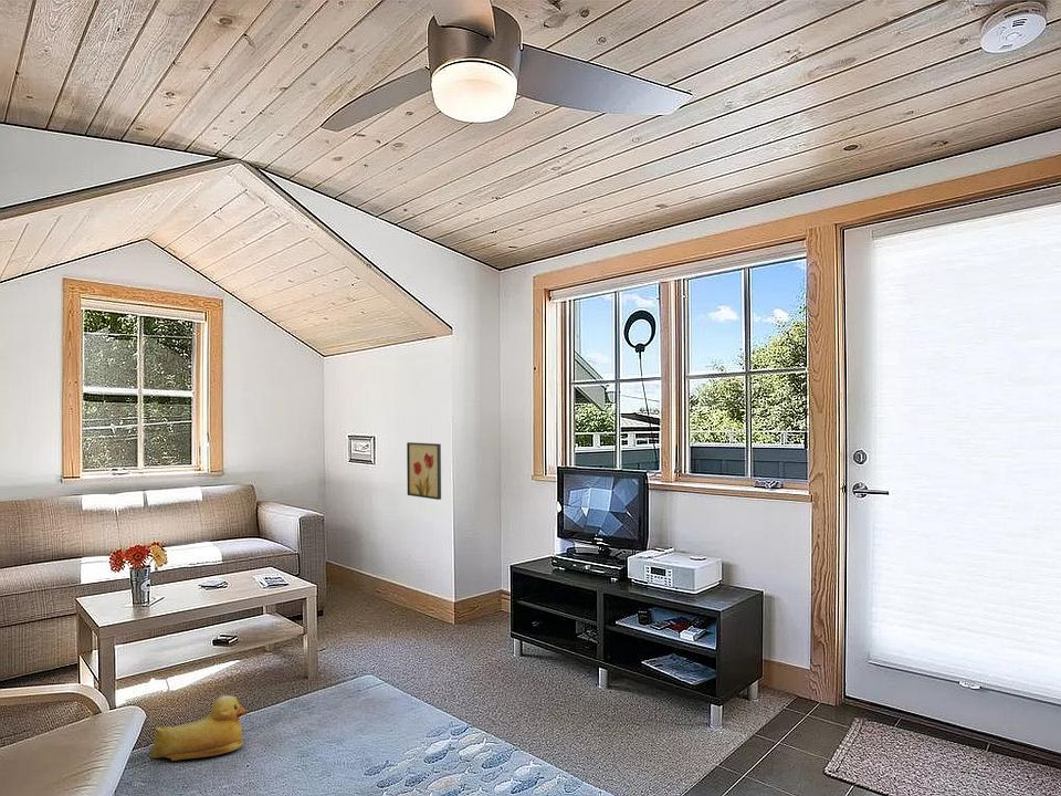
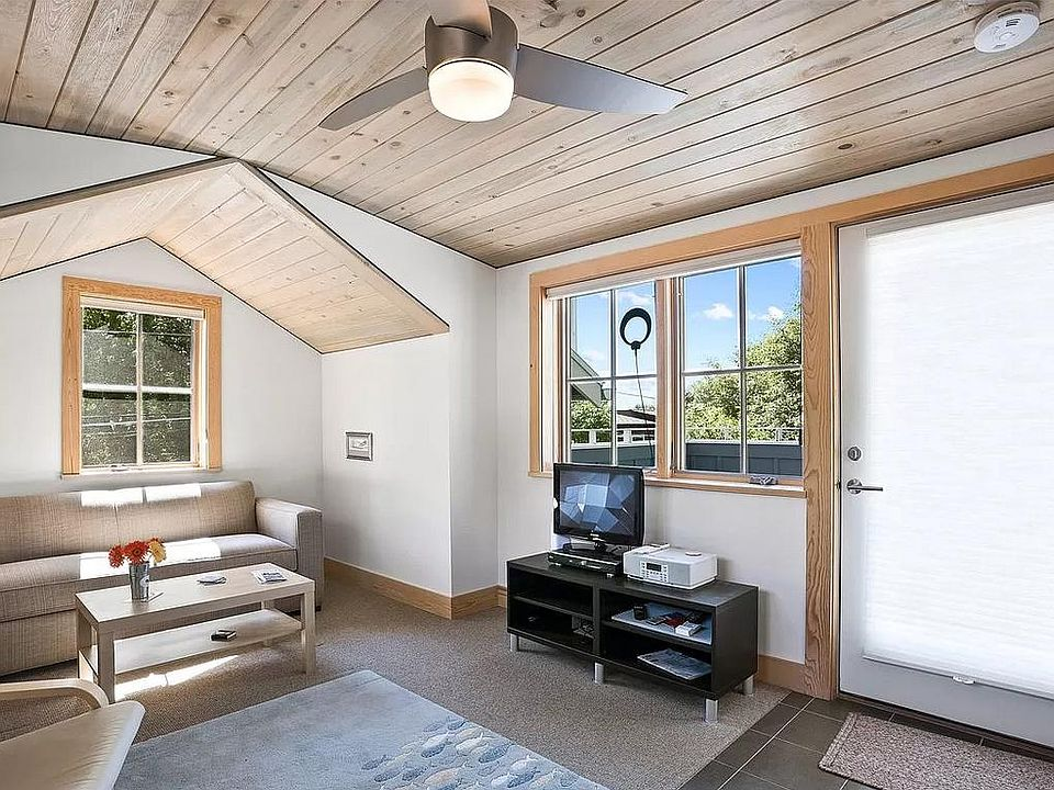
- rubber duck (200, 725)
- wall art (424, 470)
